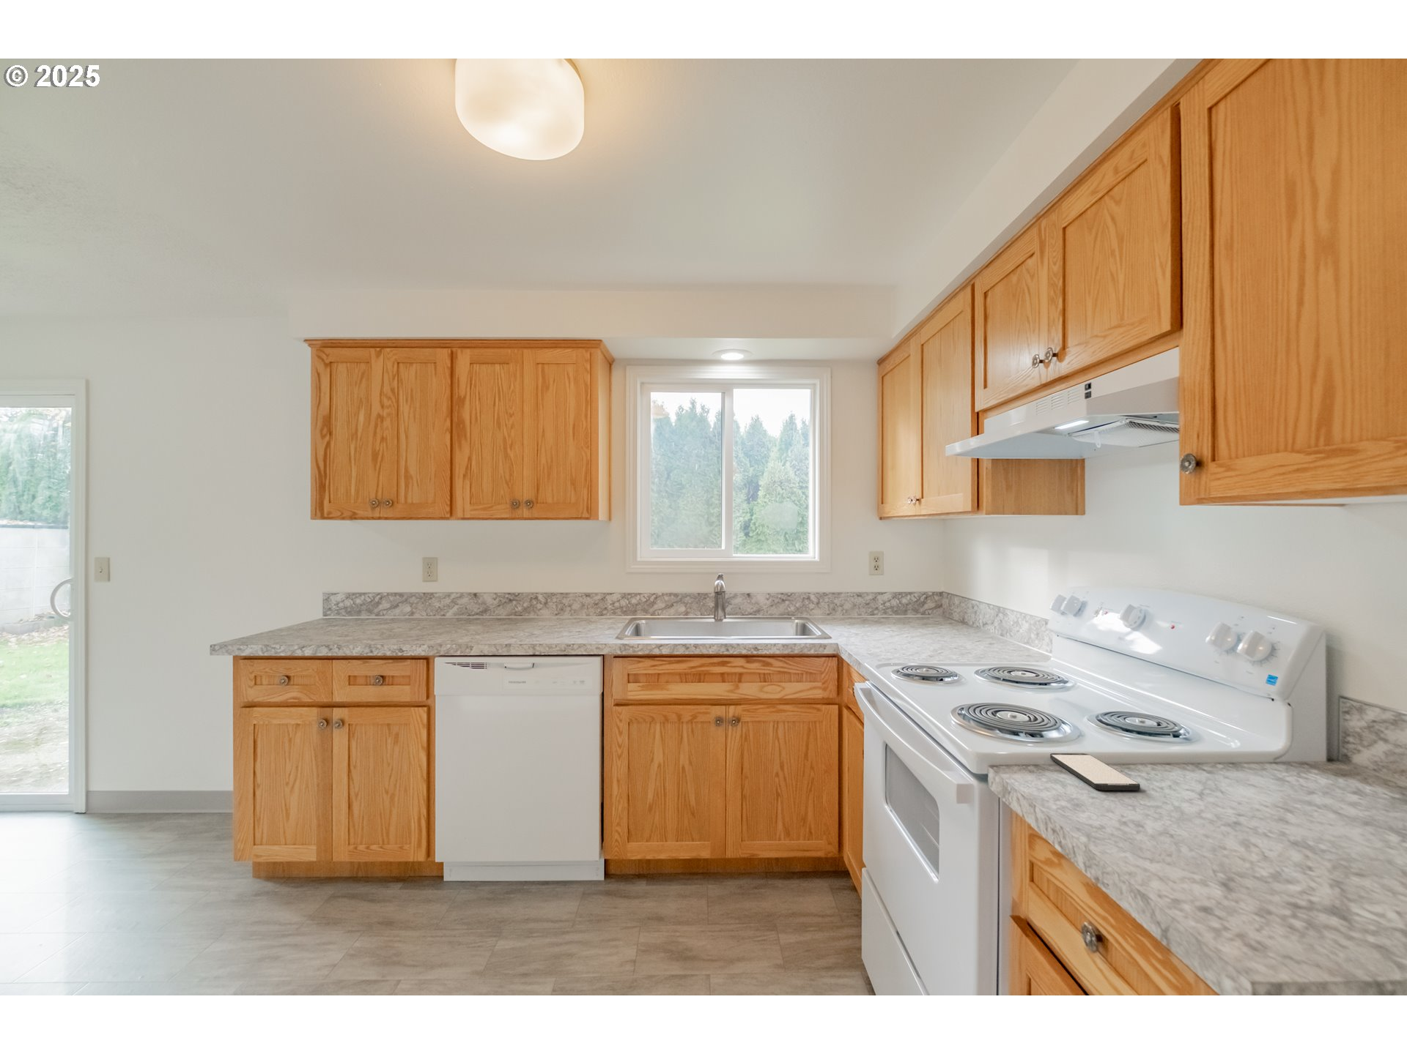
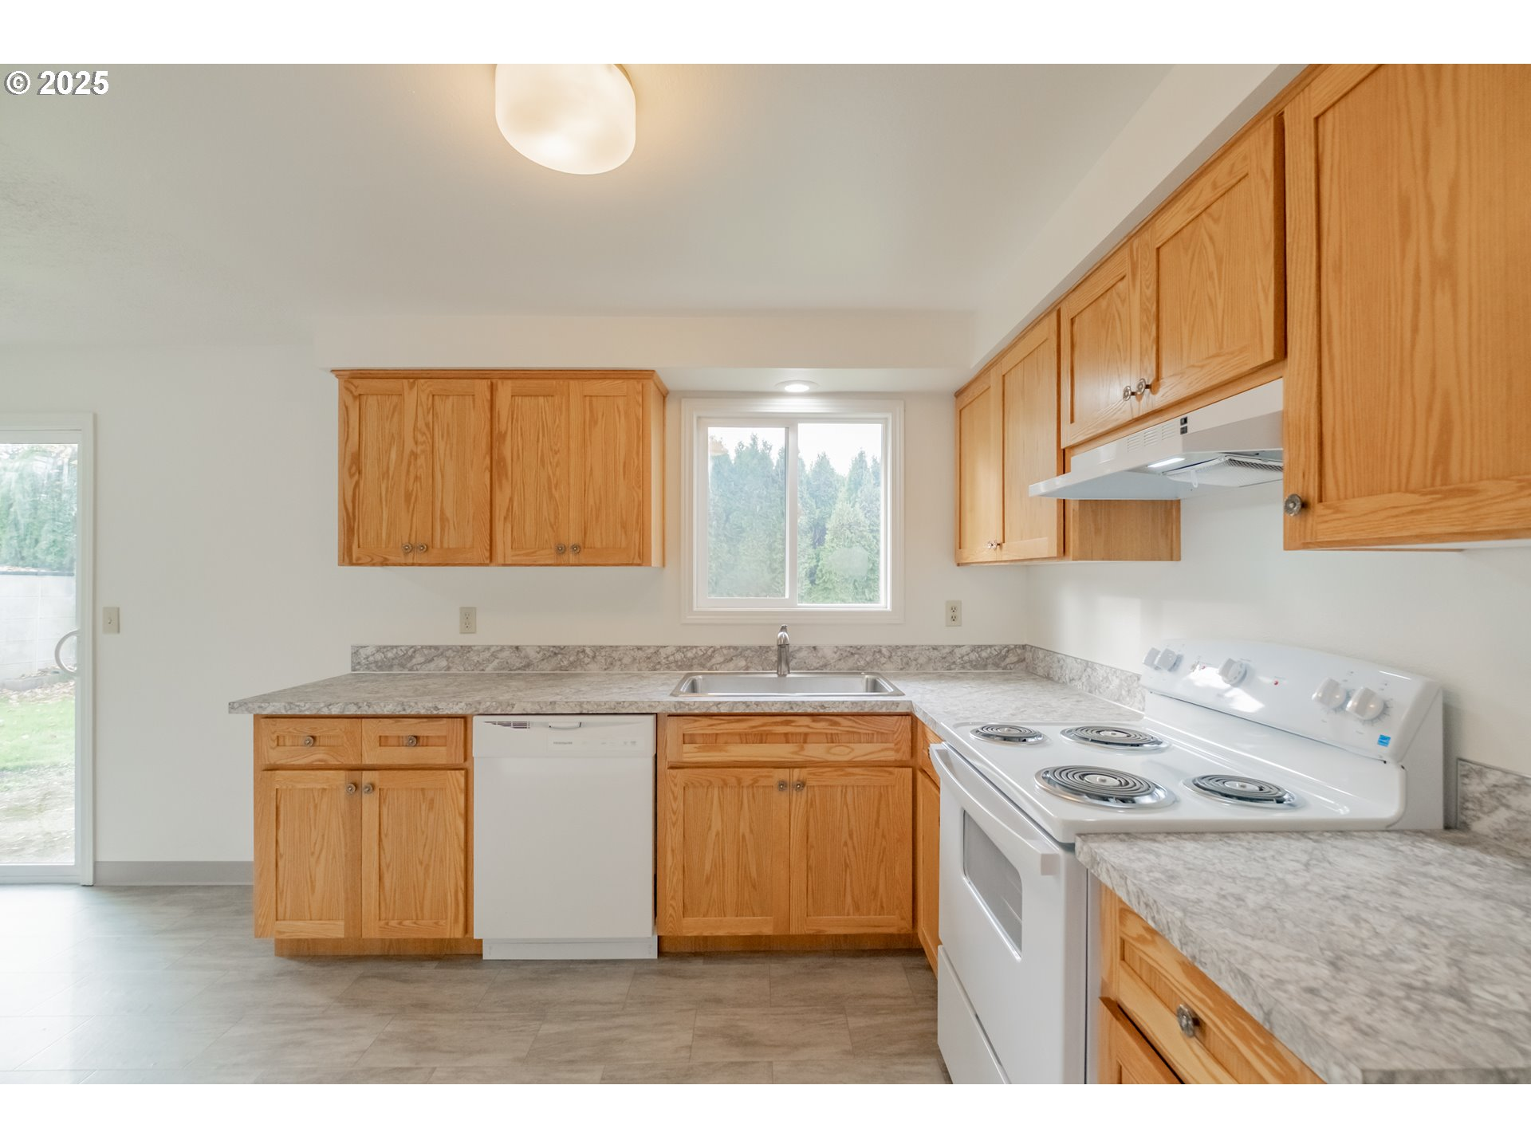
- smartphone (1092, 769)
